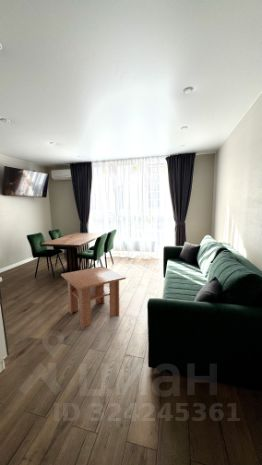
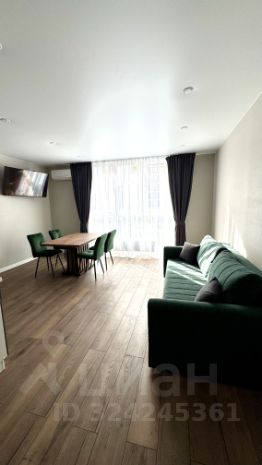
- coffee table (93, 294)
